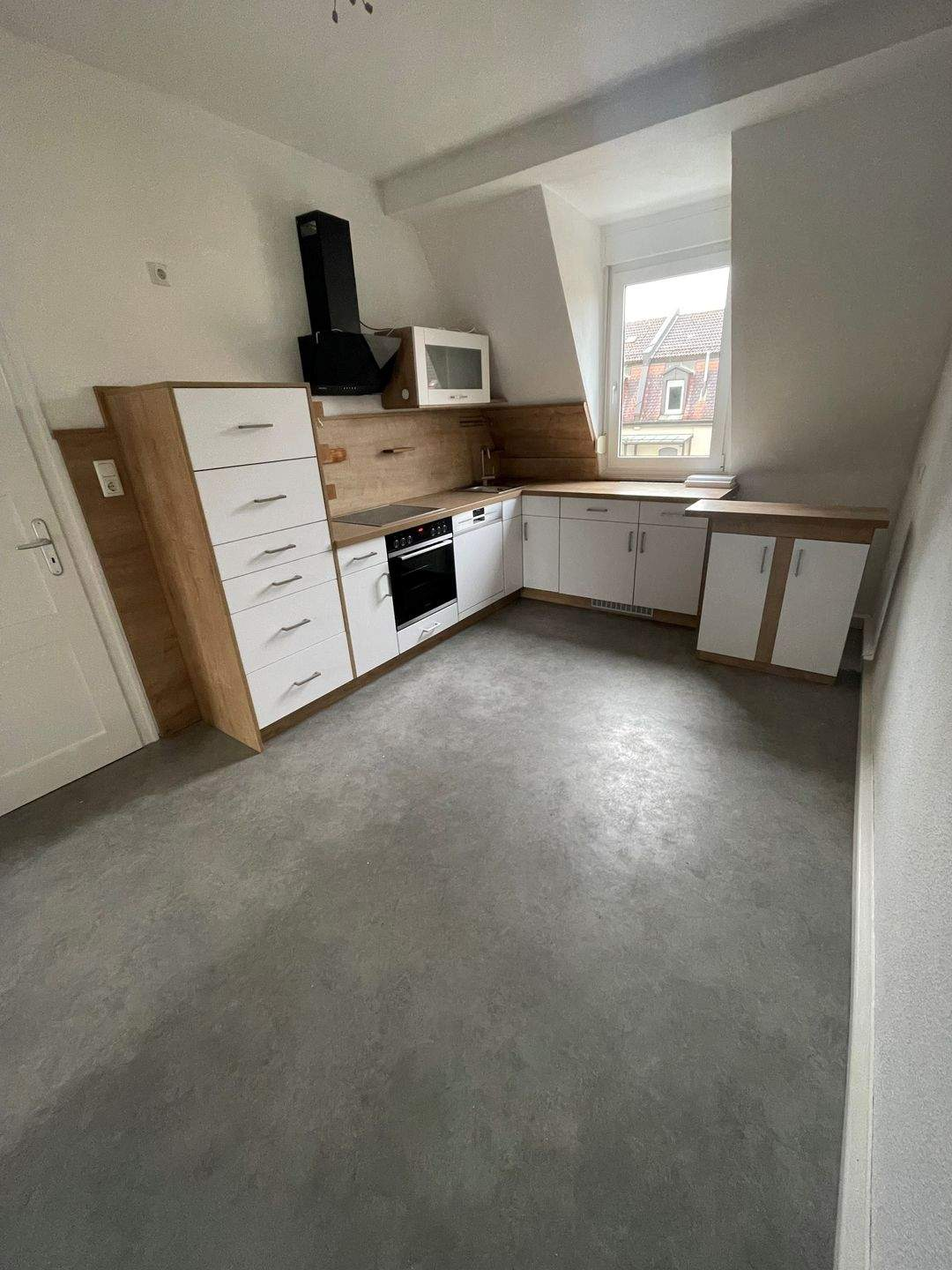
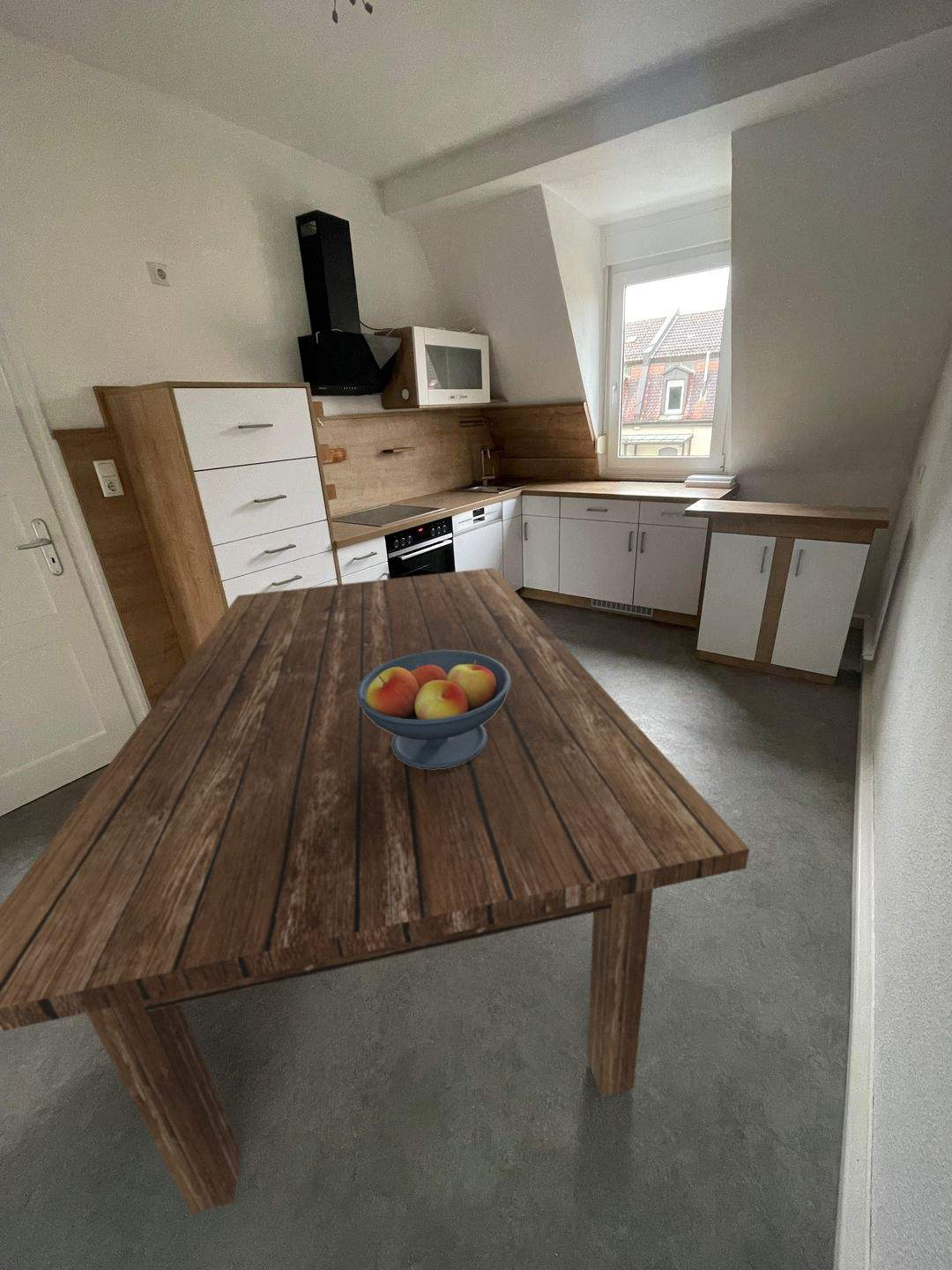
+ dining table (390, 778)
+ fruit bowl (435, 699)
